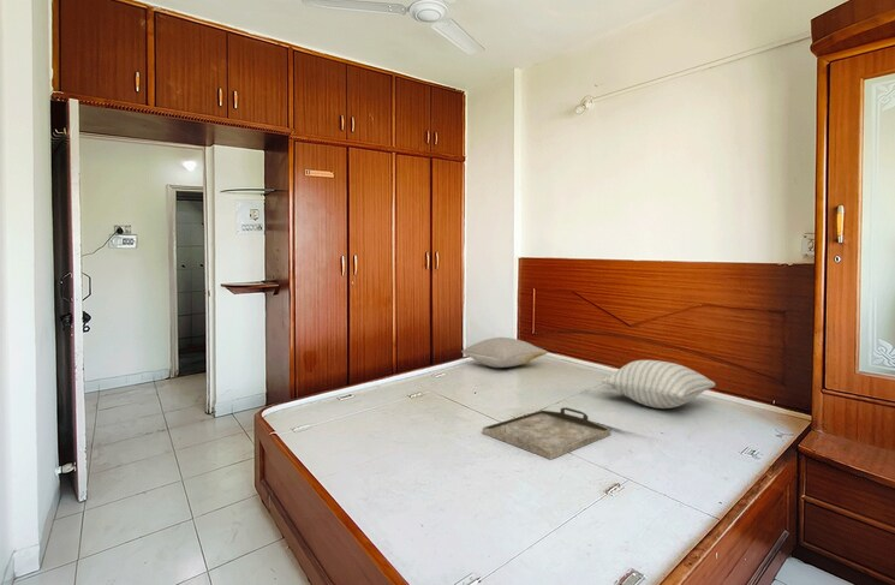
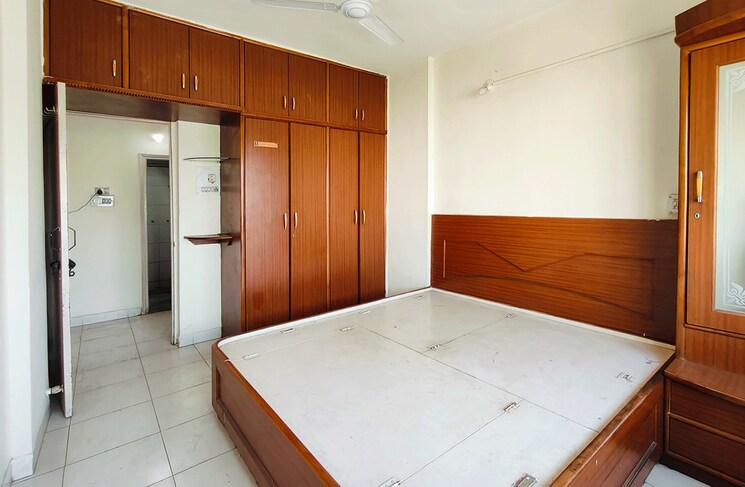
- serving tray (545, 425)
- pillow (657, 382)
- pillow (503, 351)
